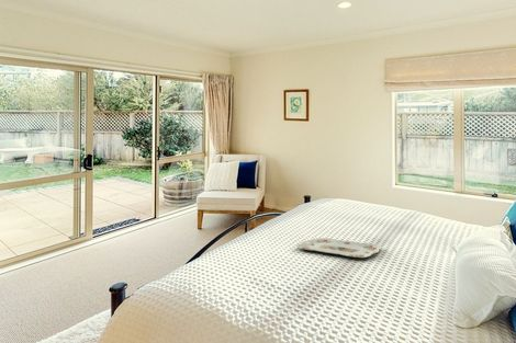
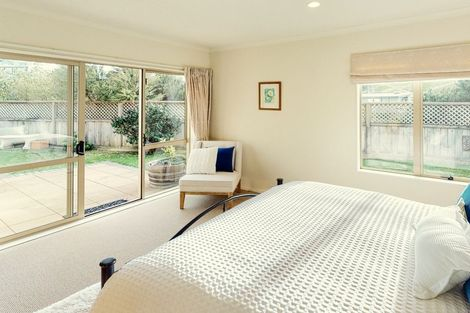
- serving tray (338, 247)
